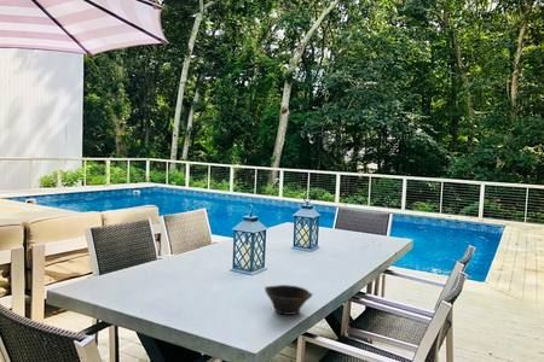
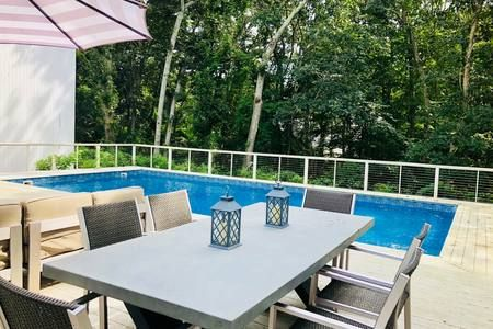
- bowl (287, 299)
